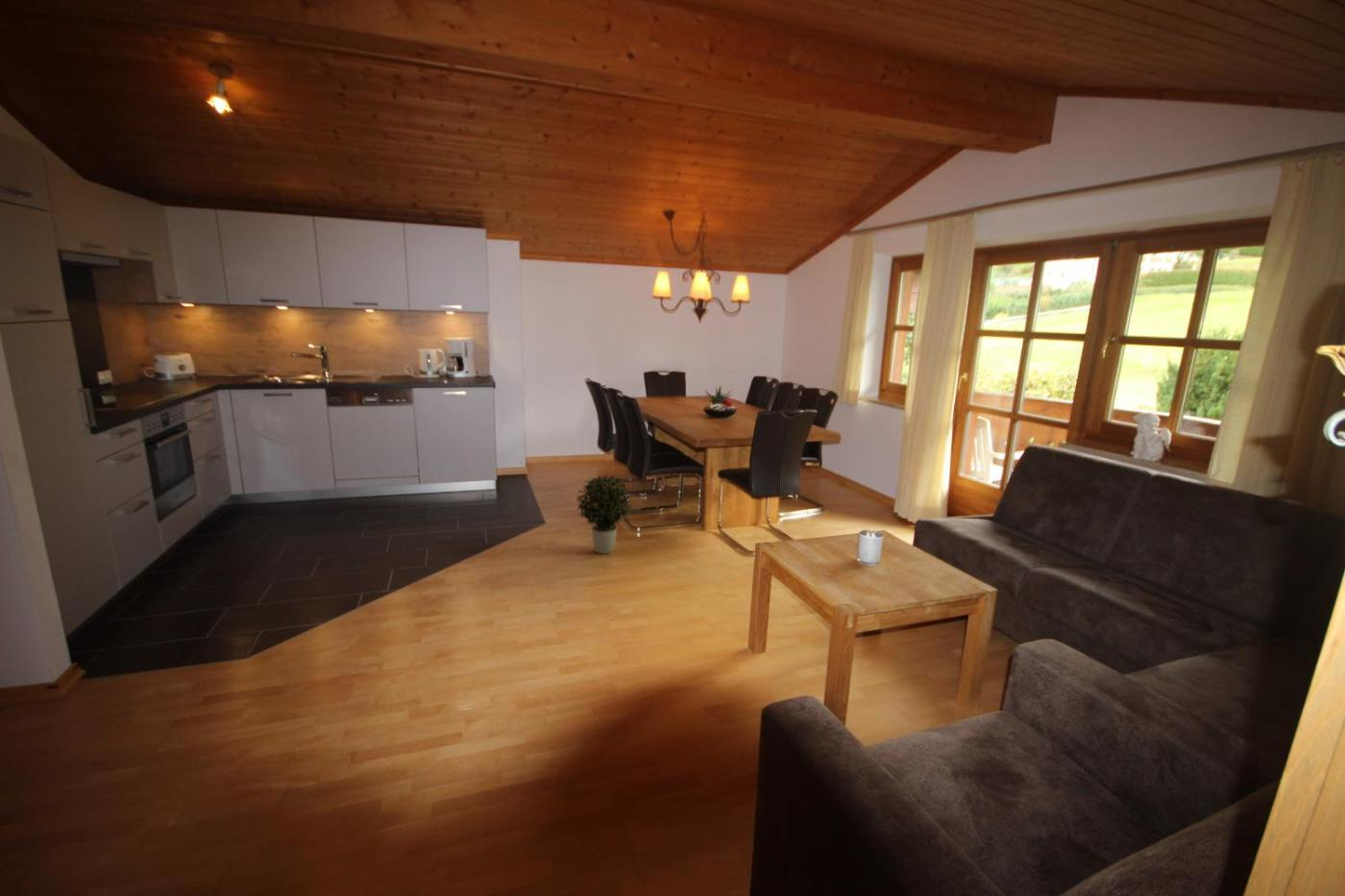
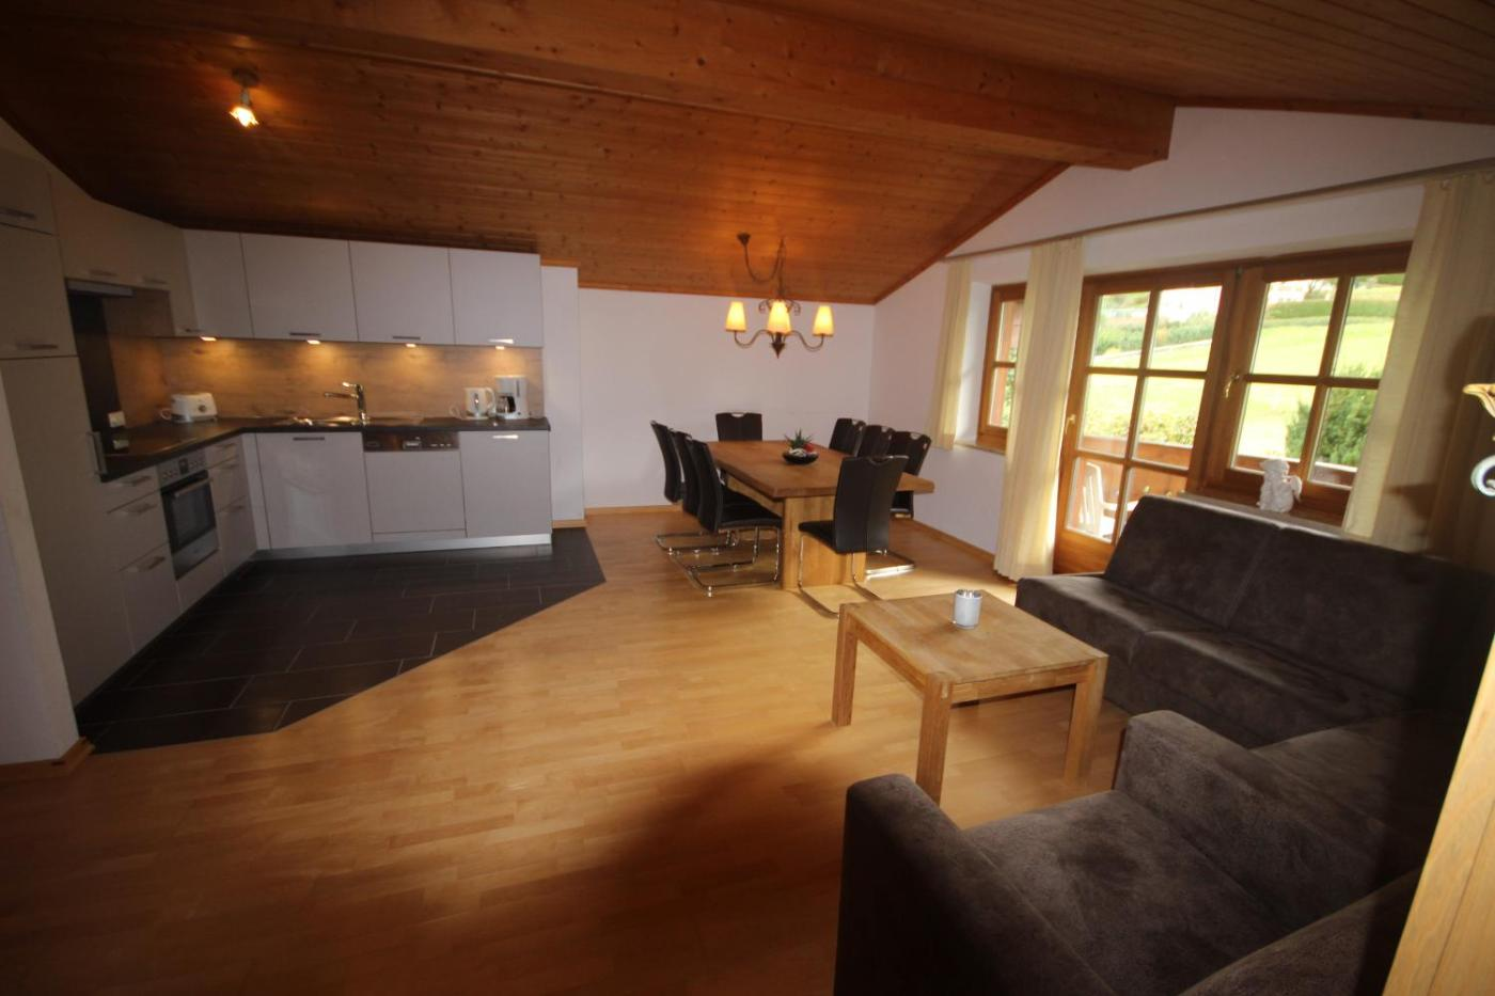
- potted plant (605, 513)
